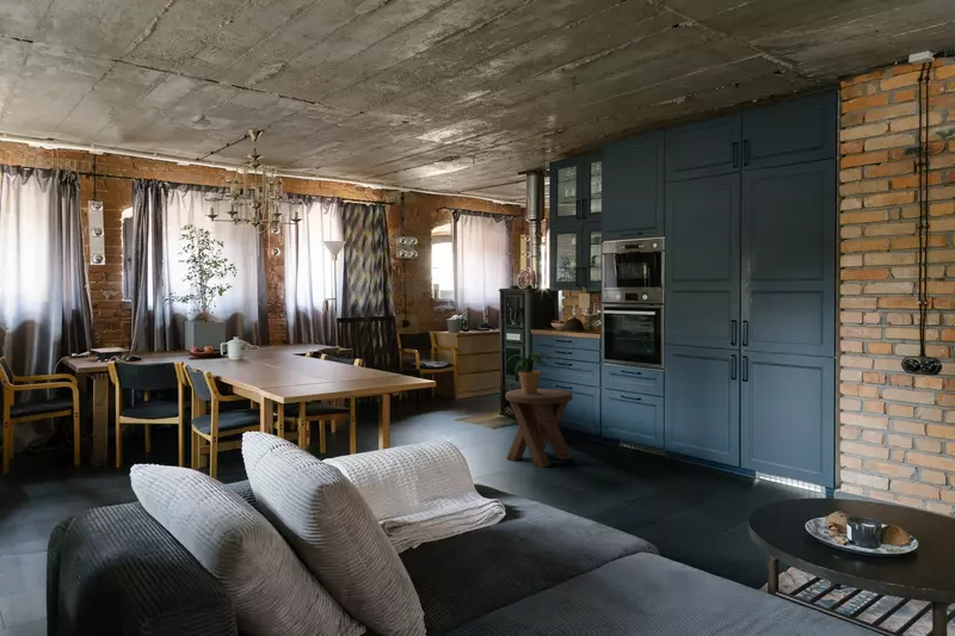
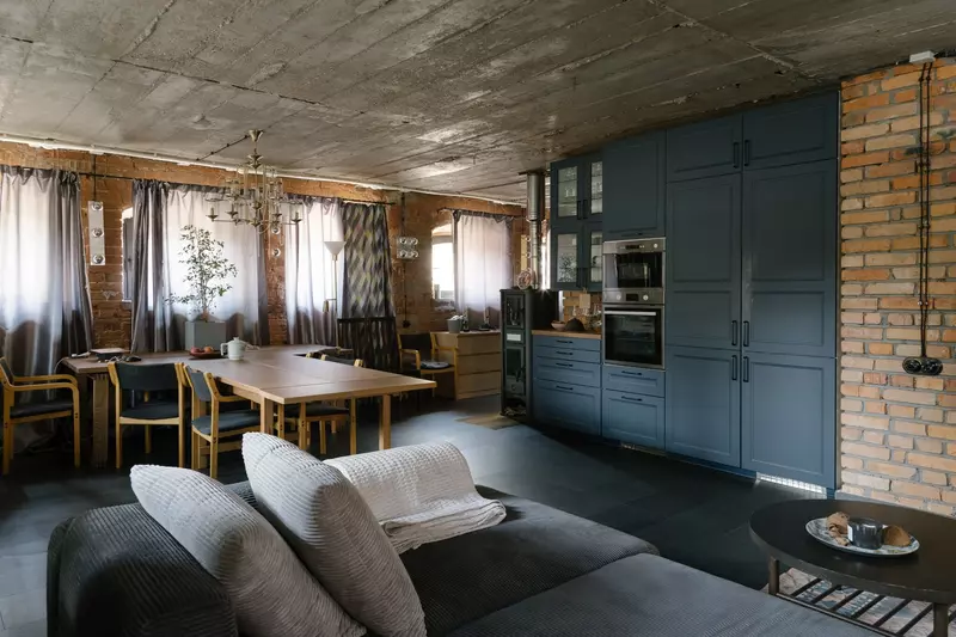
- music stool (538, 425)
- potted plant (530, 371)
